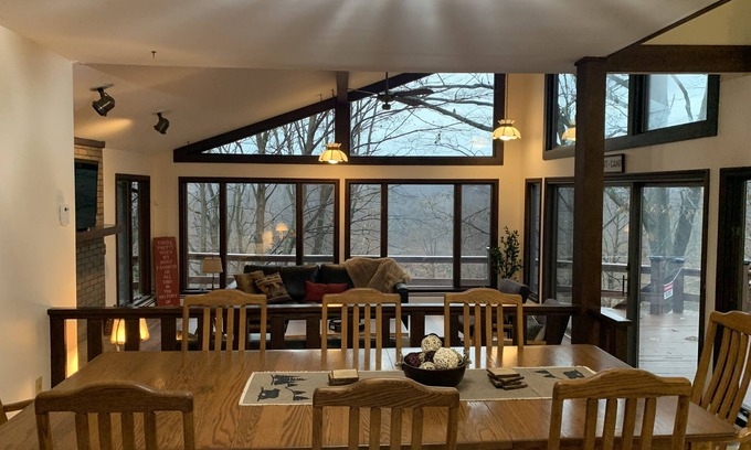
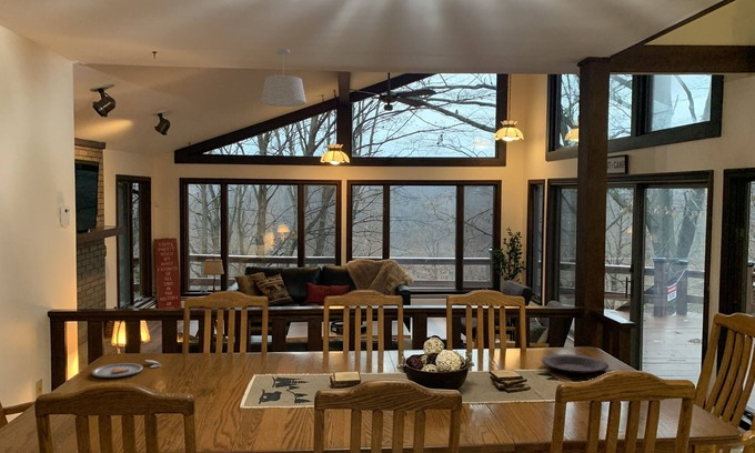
+ dinner plate (127, 368)
+ pendant light (283, 77)
+ plate (574, 365)
